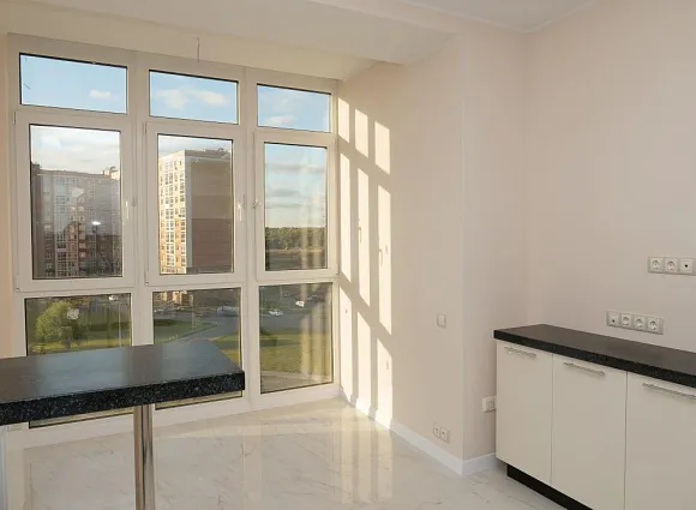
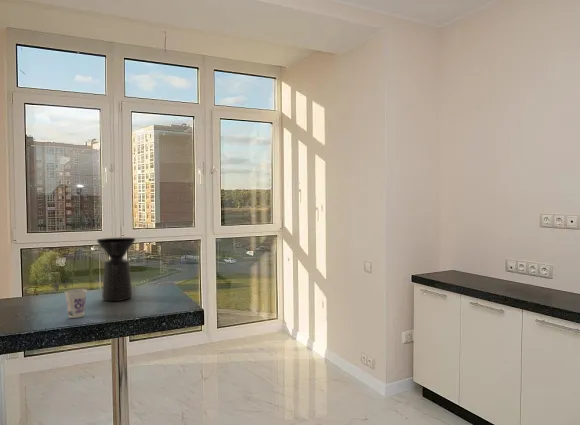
+ cup (76, 303)
+ coffee maker (116, 268)
